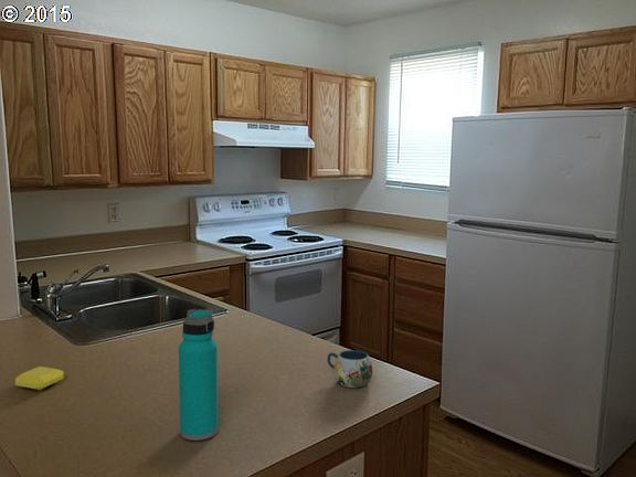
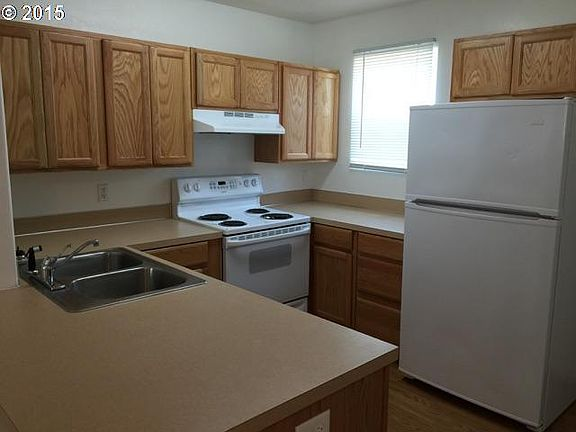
- water bottle (198, 371)
- mug (348, 367)
- soap bar (40, 378)
